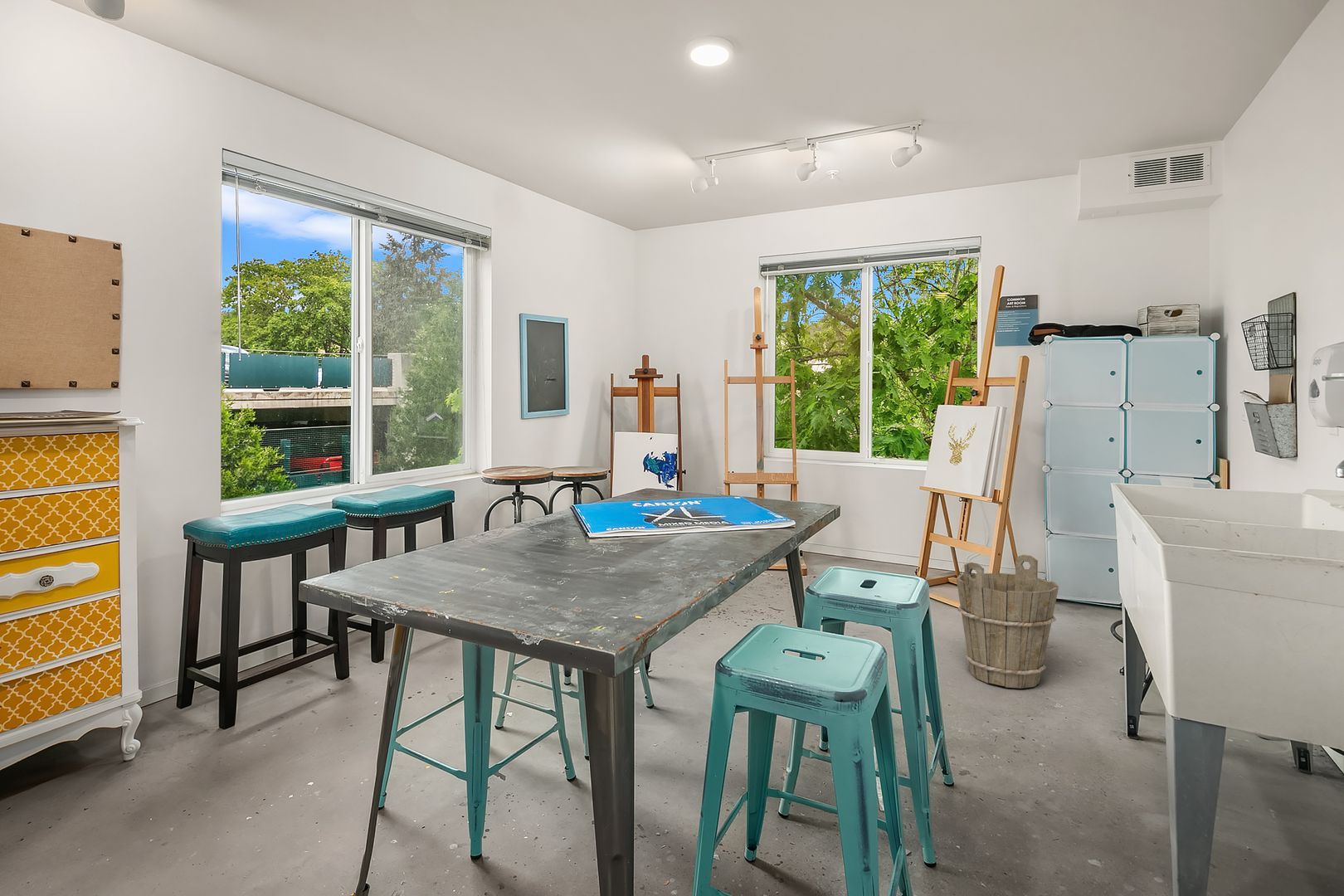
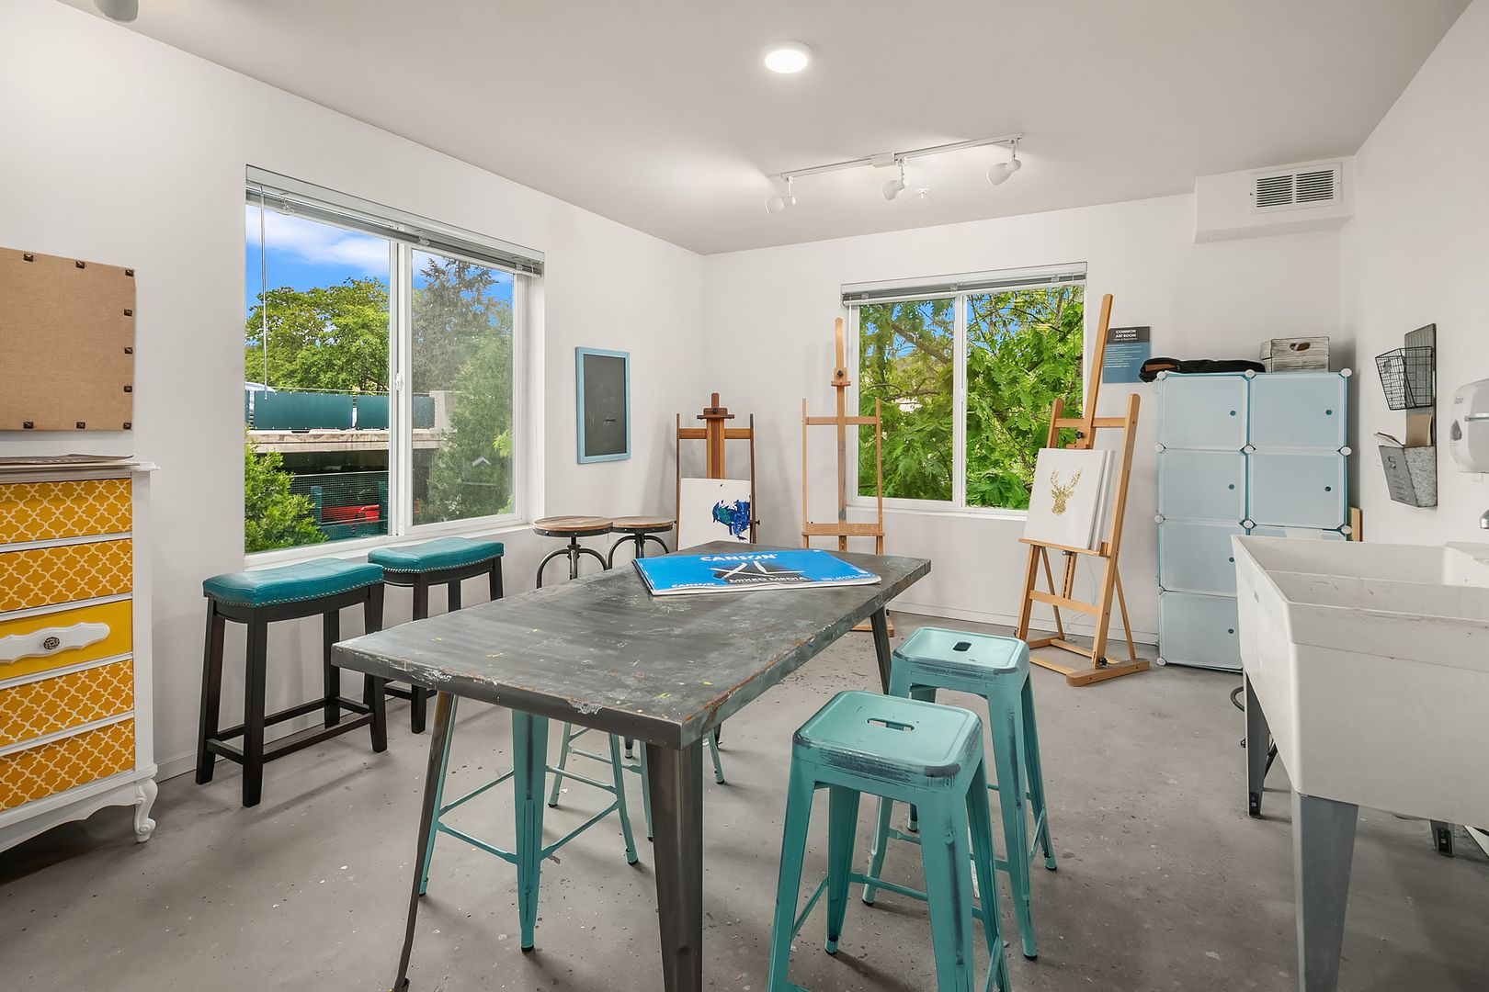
- bucket (1005, 618)
